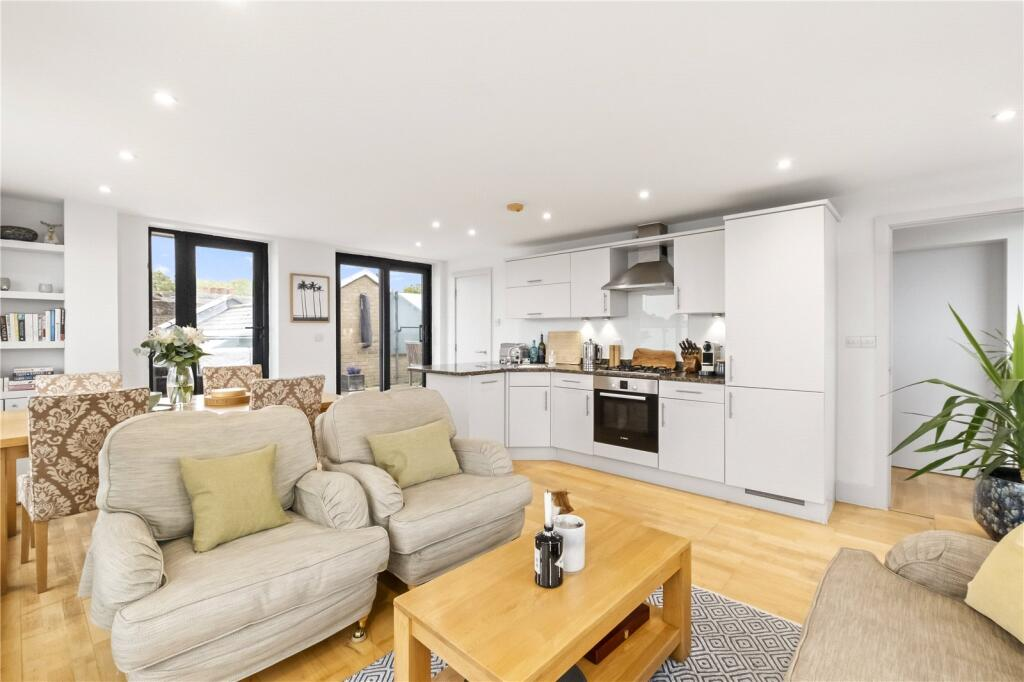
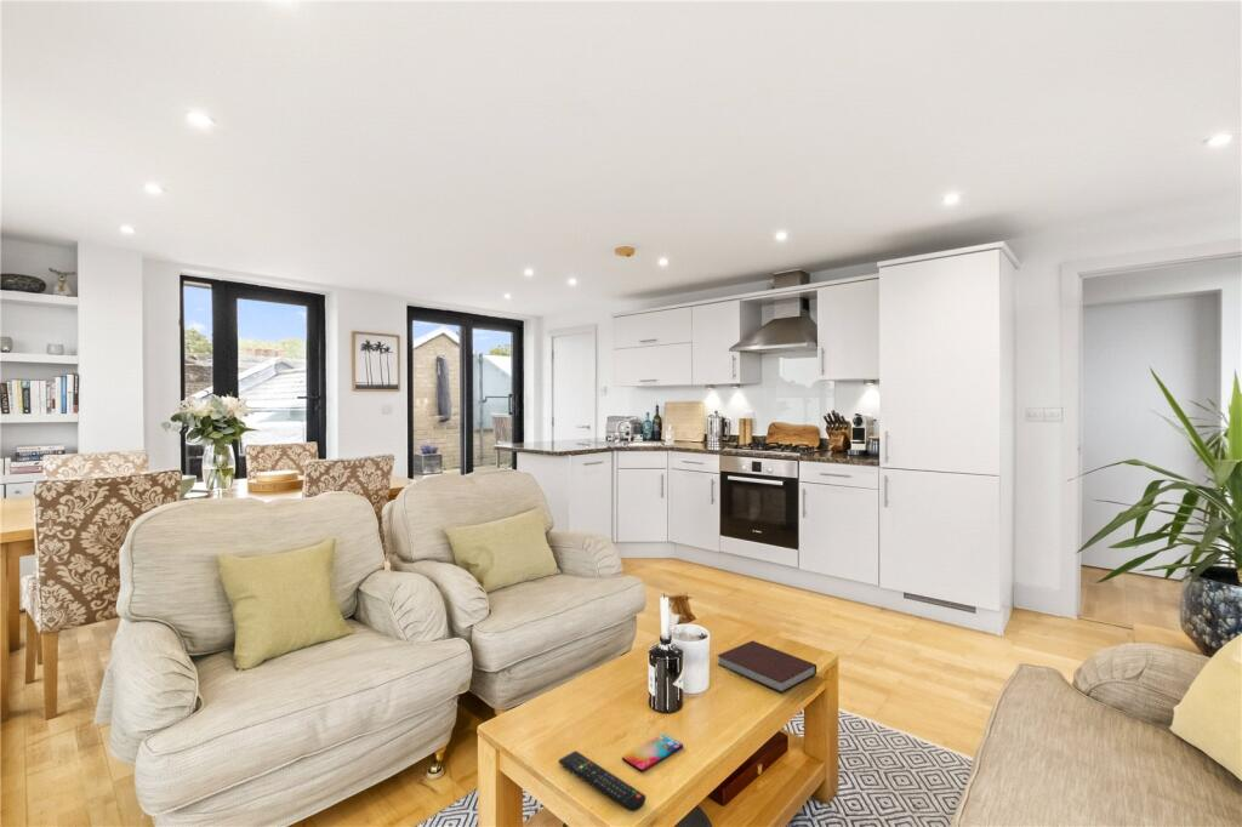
+ notebook (765, 663)
+ remote control (600, 780)
+ smartphone (653, 751)
